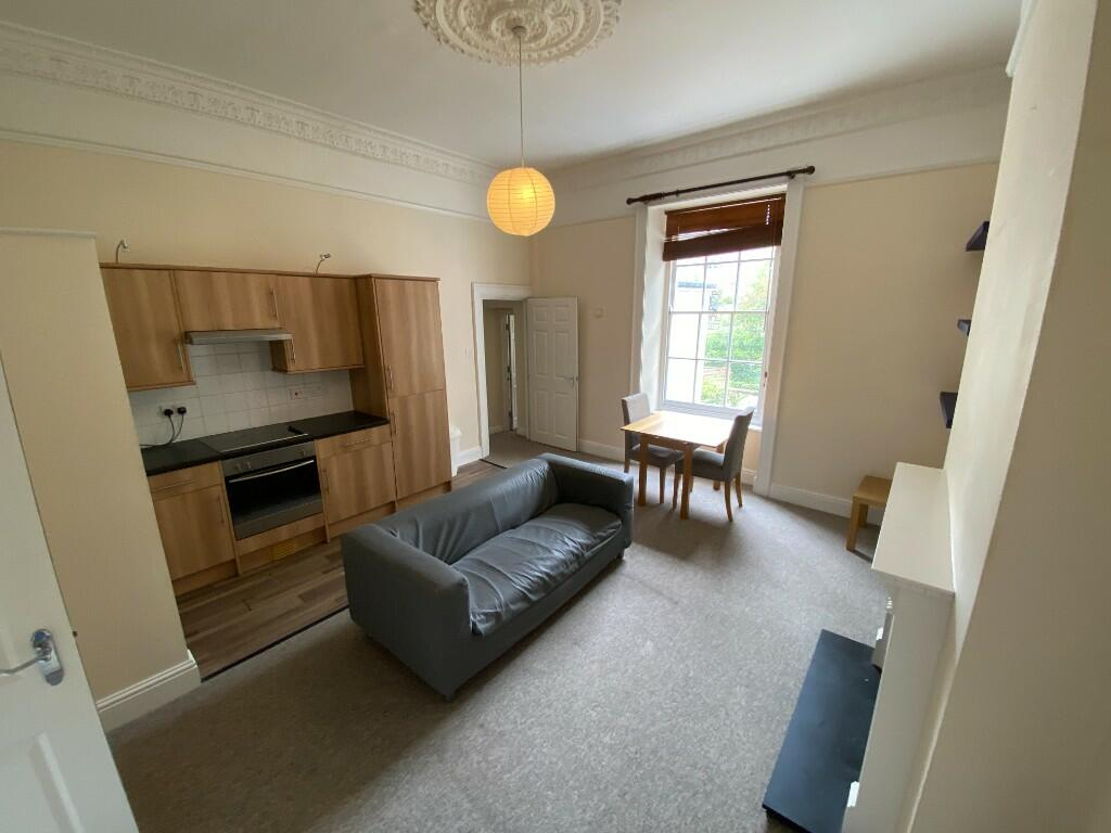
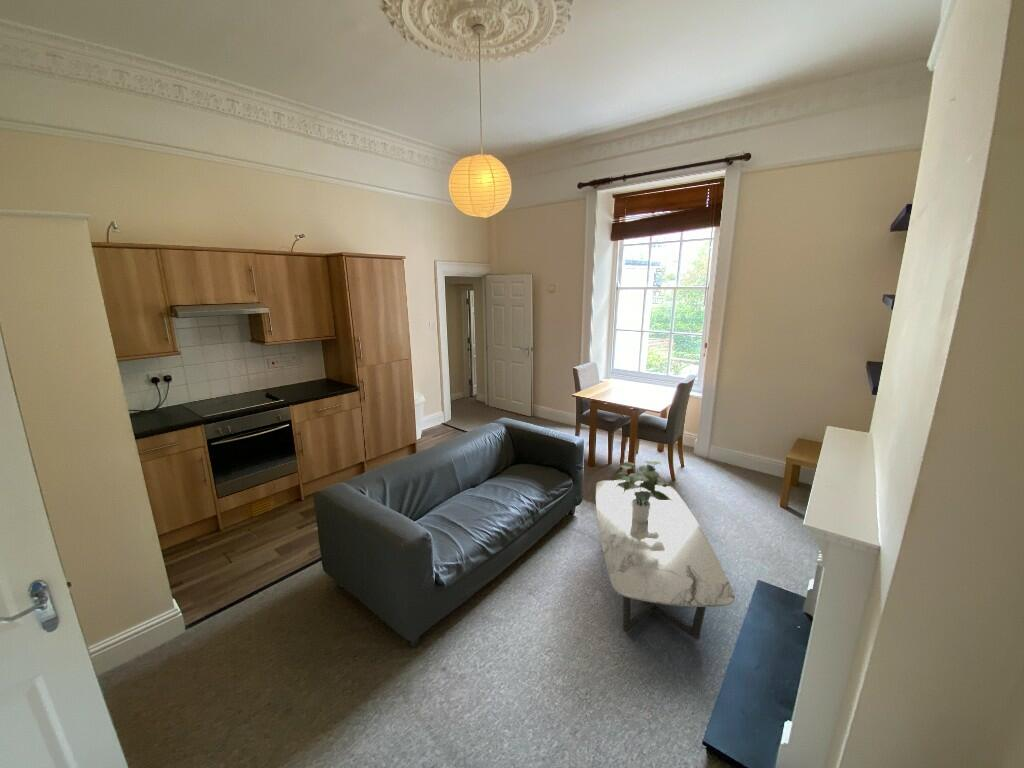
+ coffee table (647, 553)
+ potted plant (641, 491)
